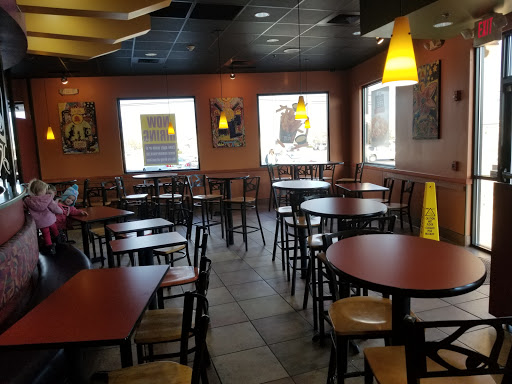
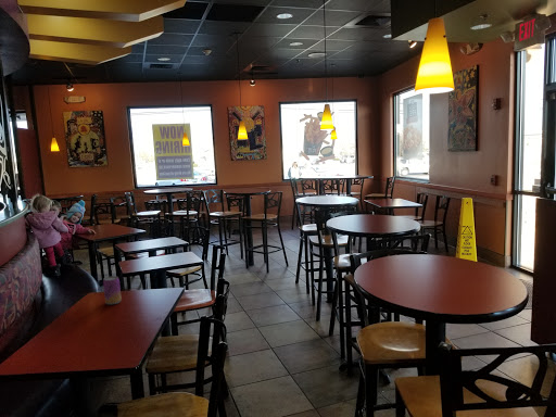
+ beverage can (112, 290)
